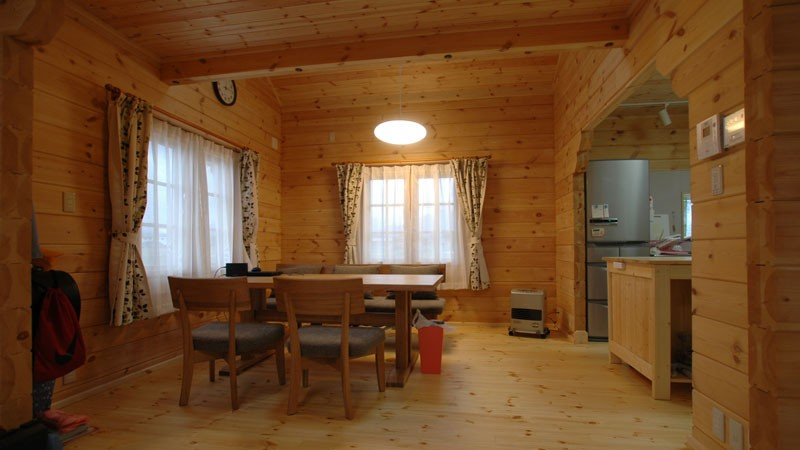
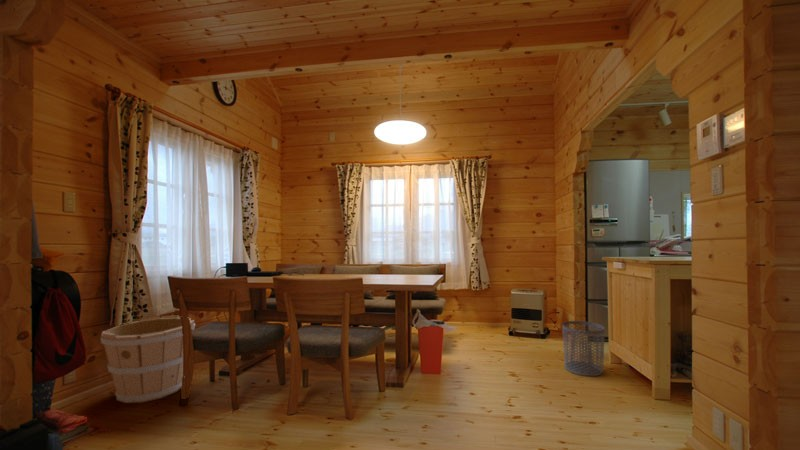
+ waste bin (583, 347)
+ wooden bucket (150, 356)
